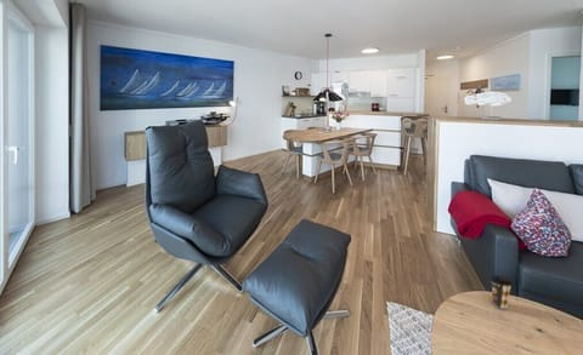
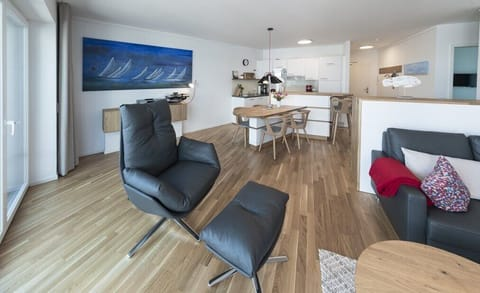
- coffee cup (500, 291)
